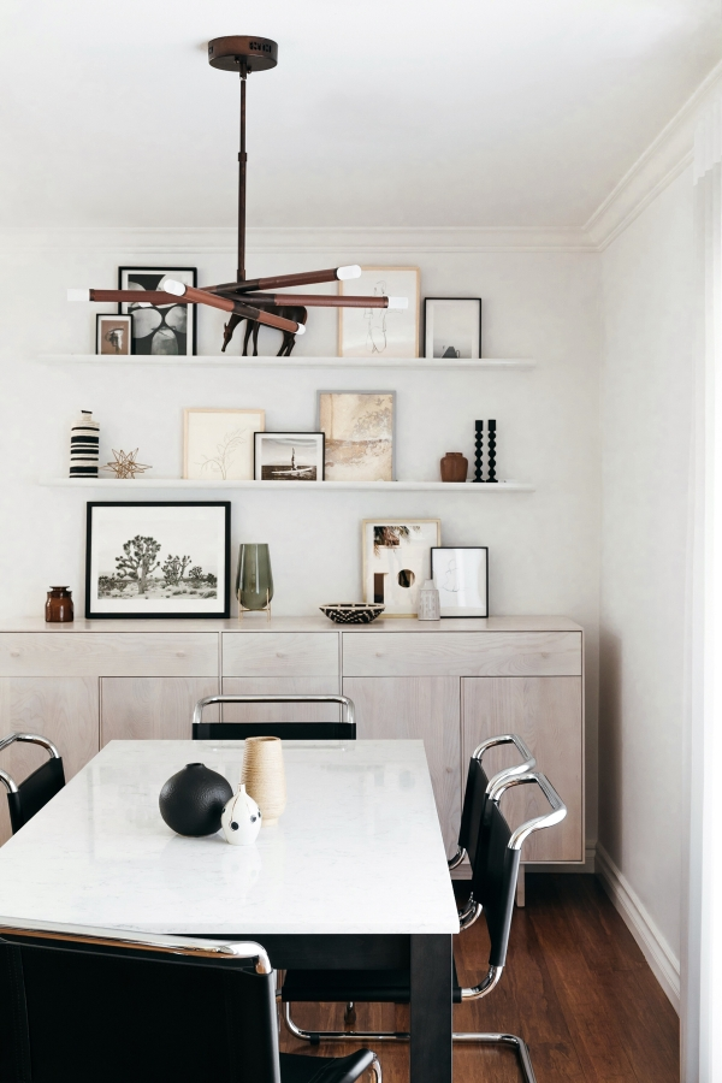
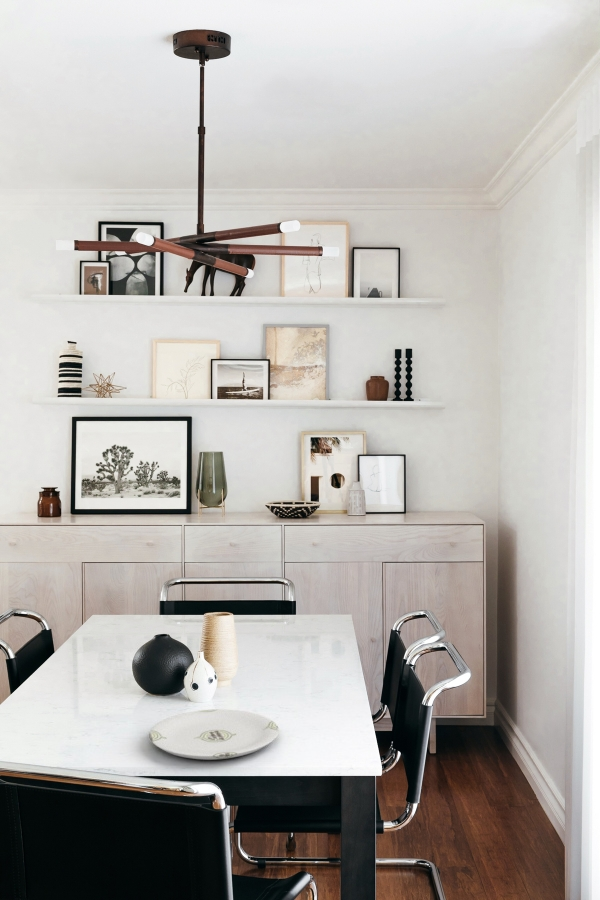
+ plate (214, 735)
